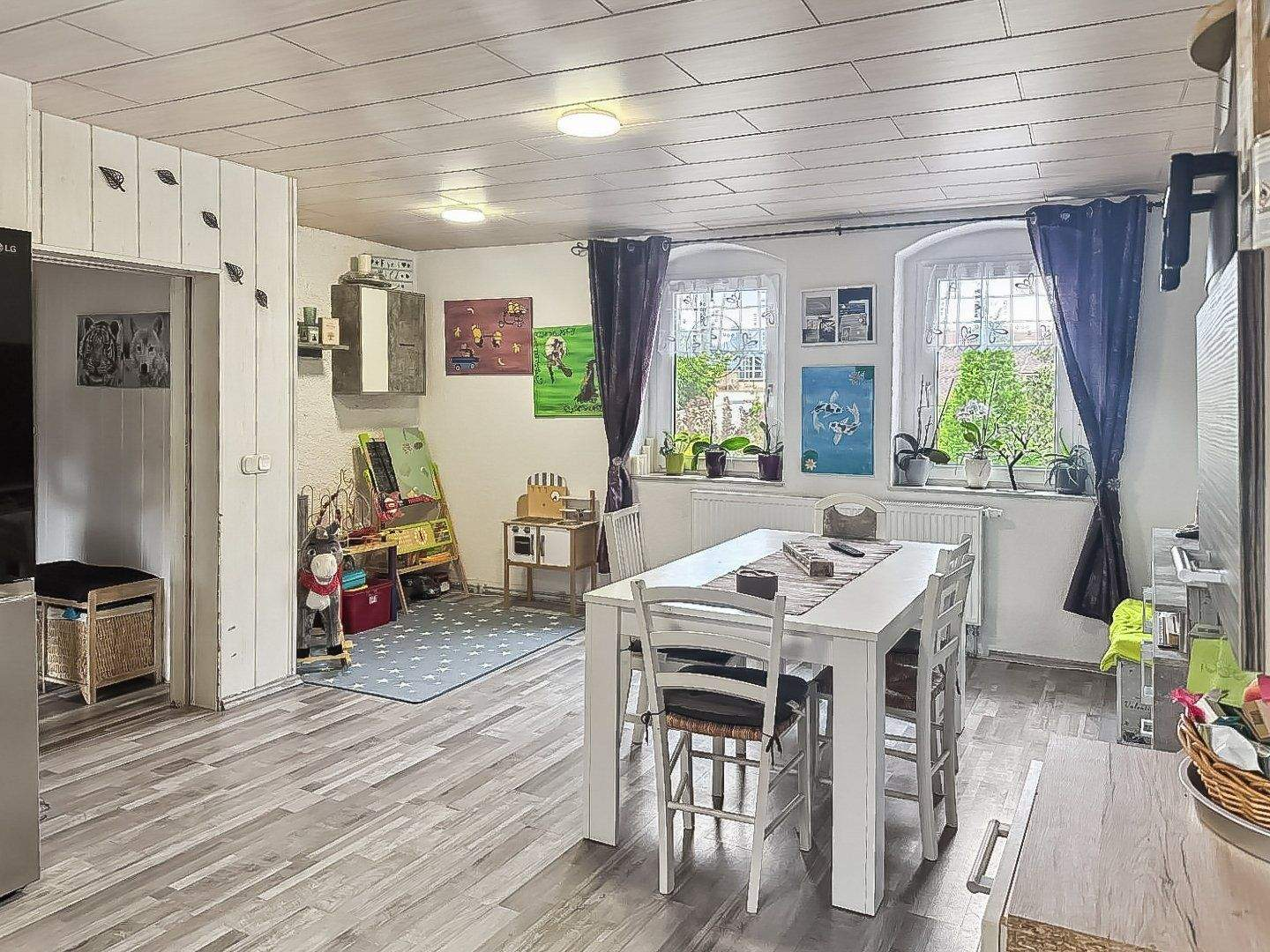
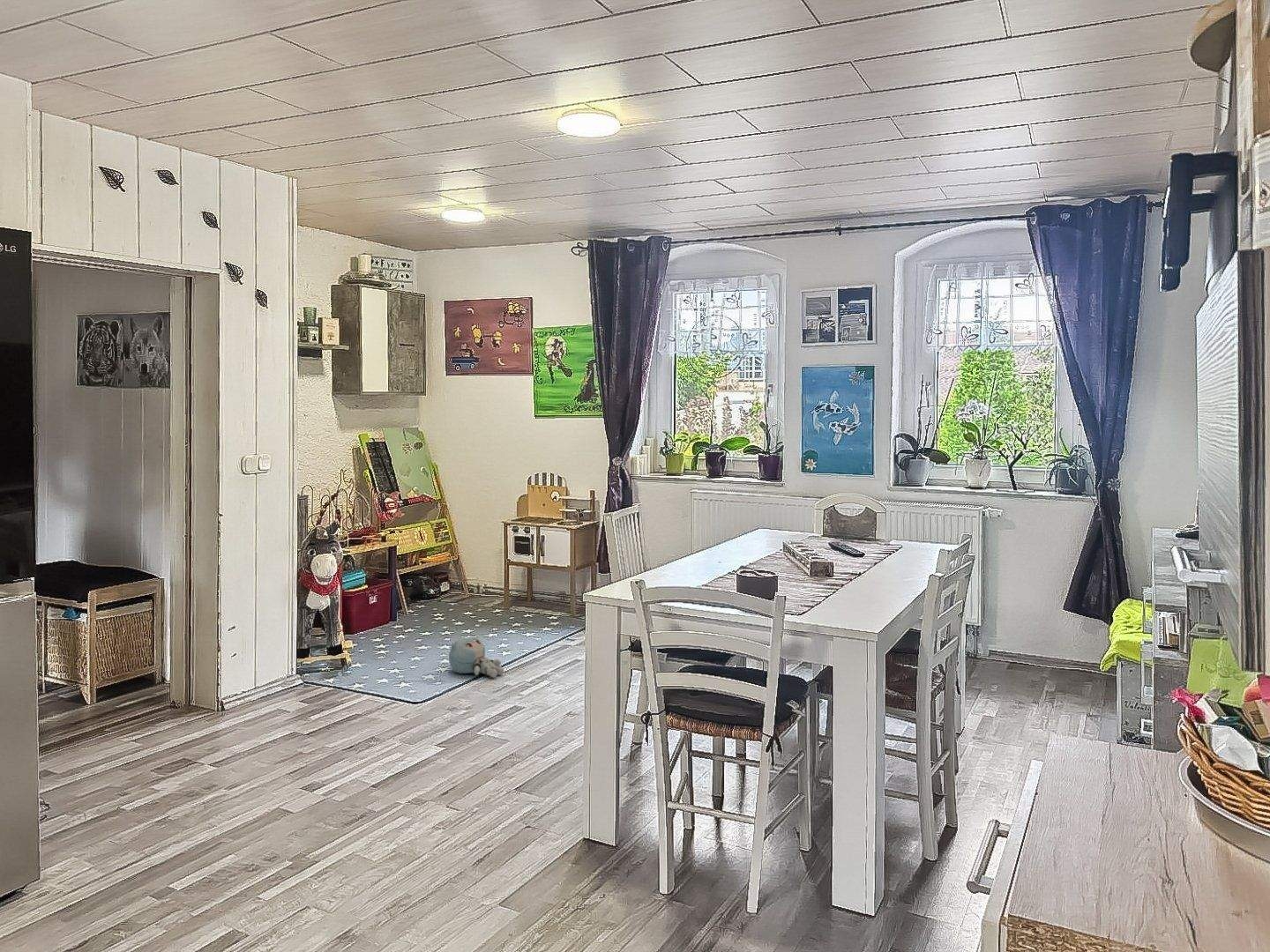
+ plush toy (475, 656)
